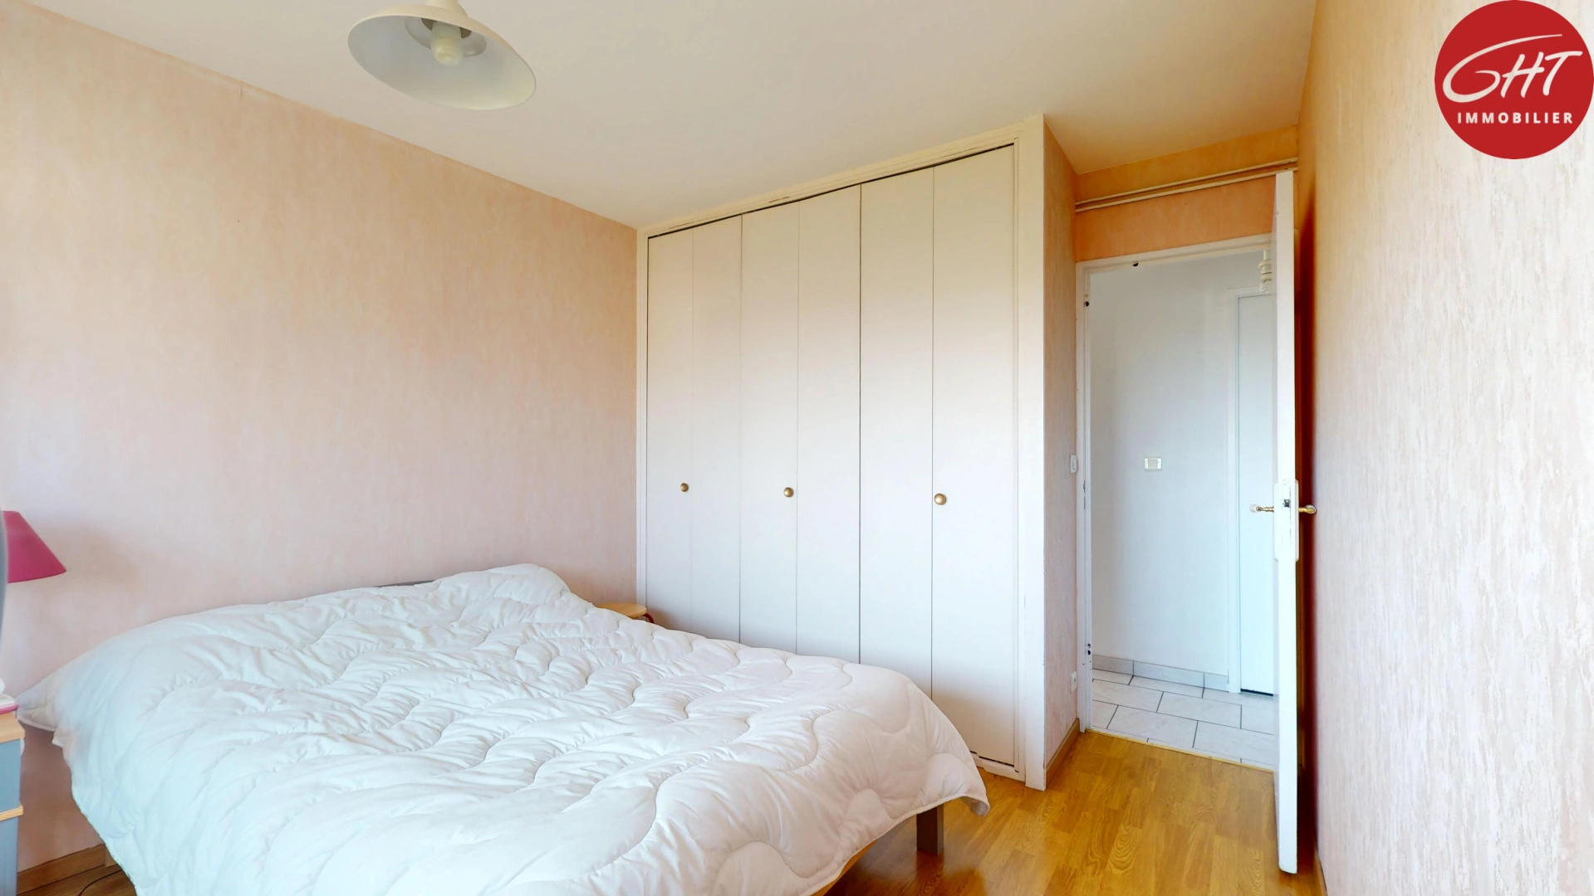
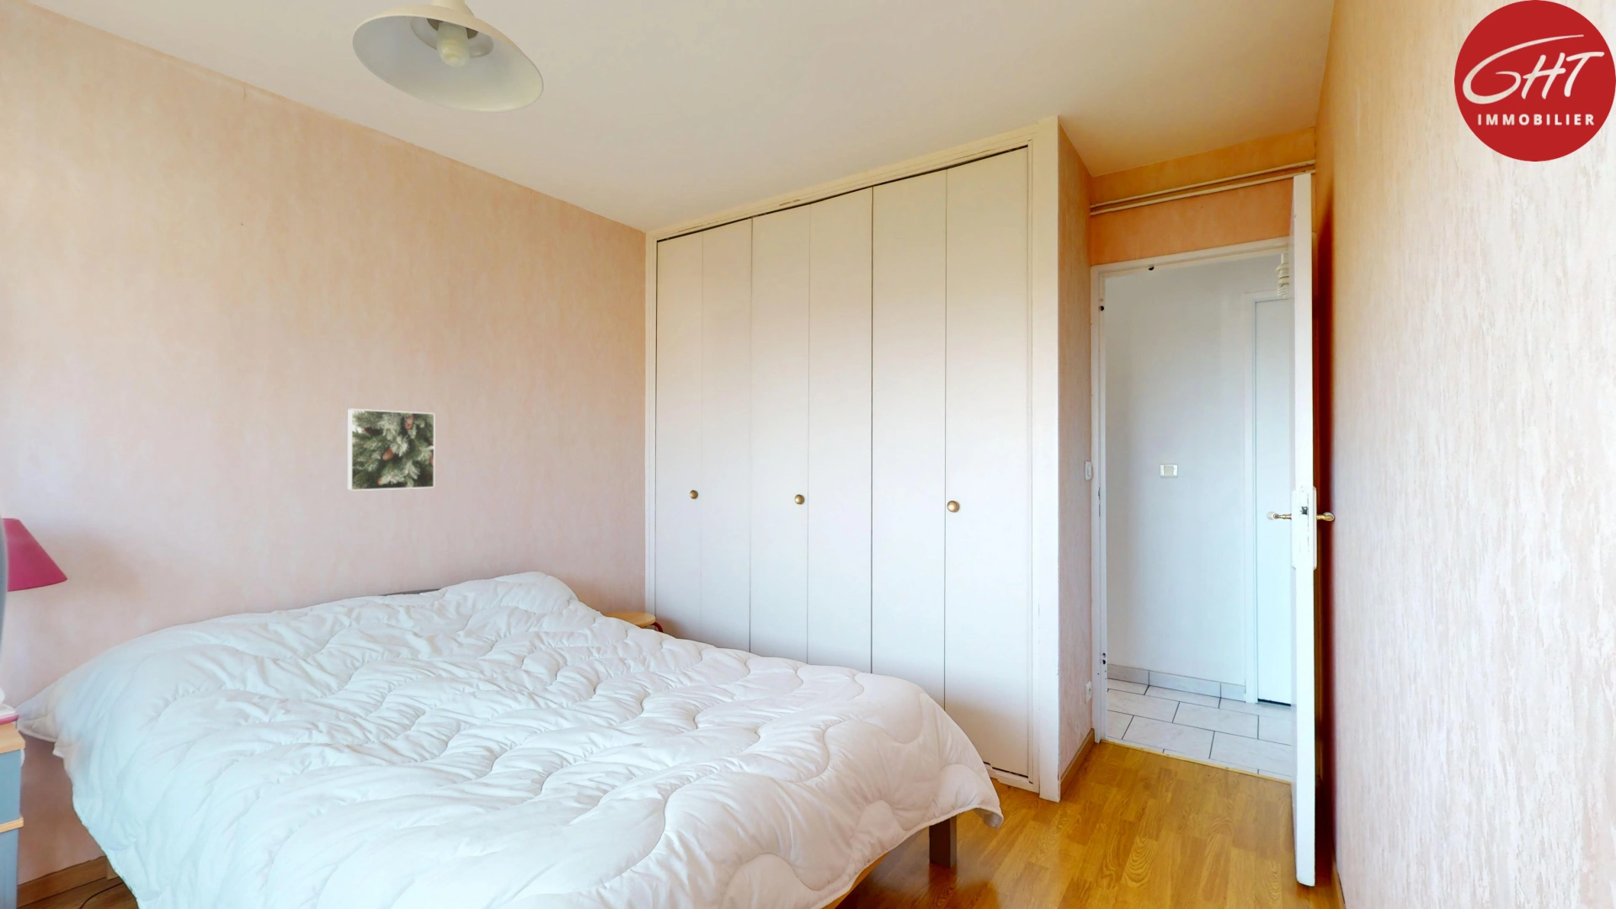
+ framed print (393, 450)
